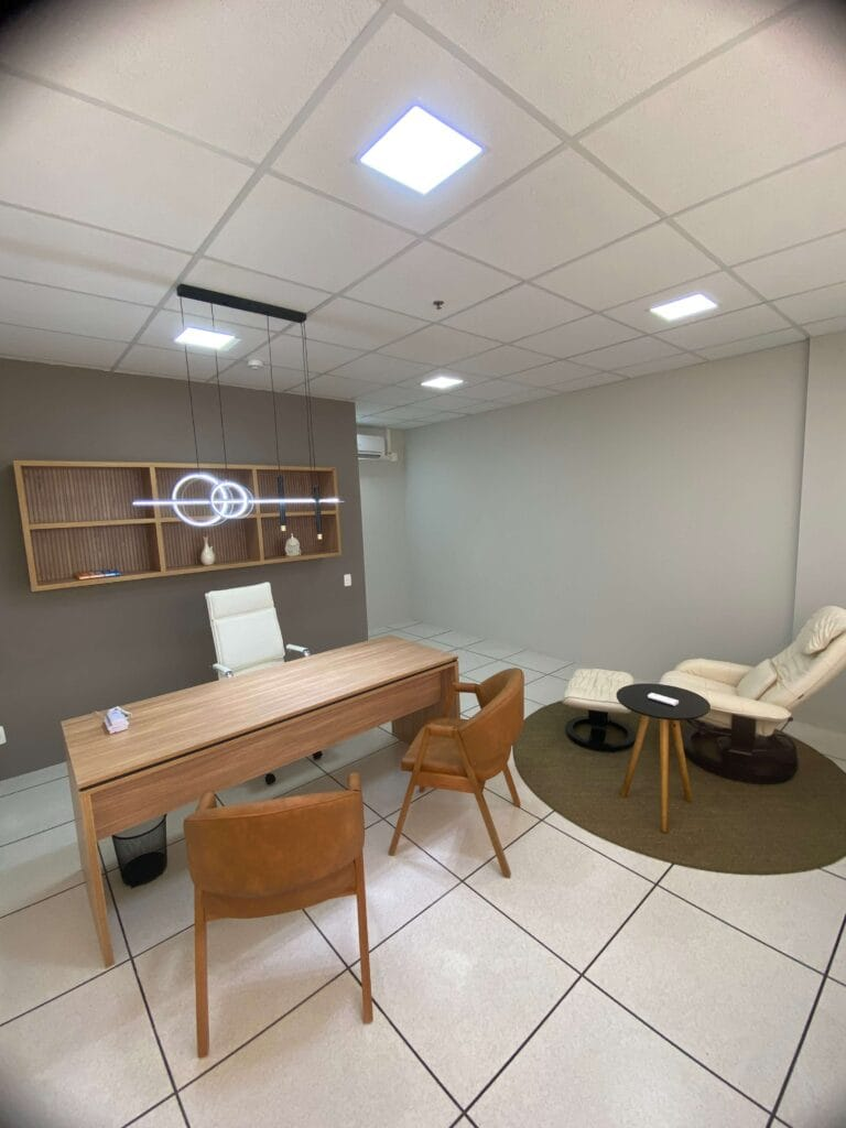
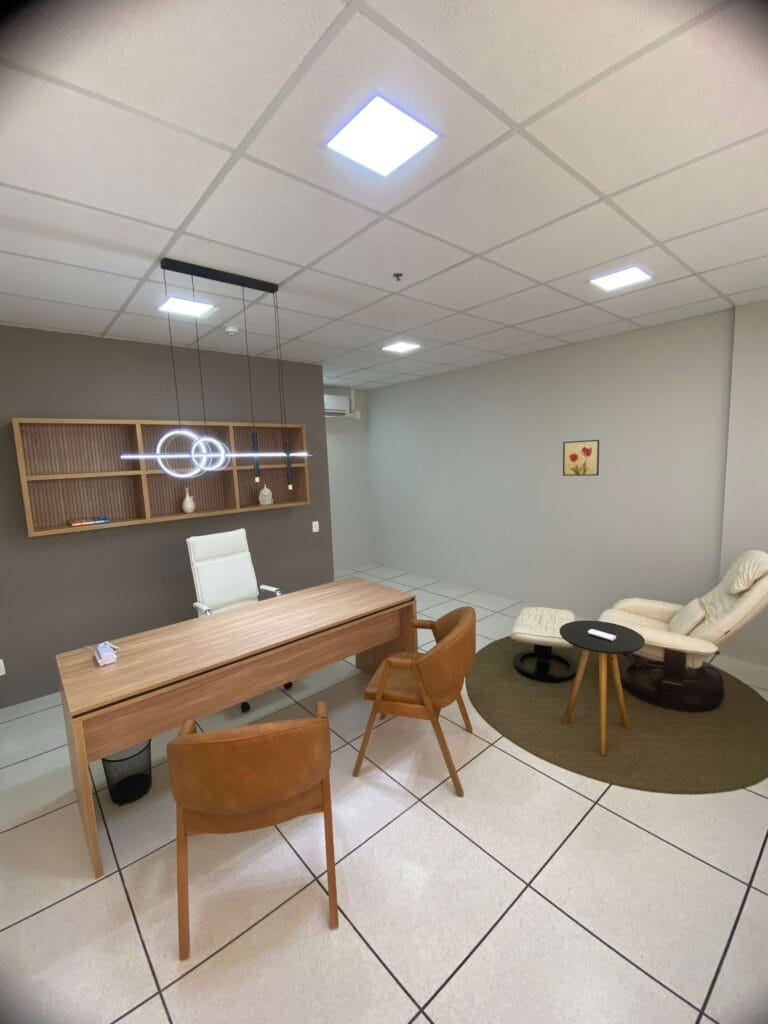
+ wall art (580, 458)
